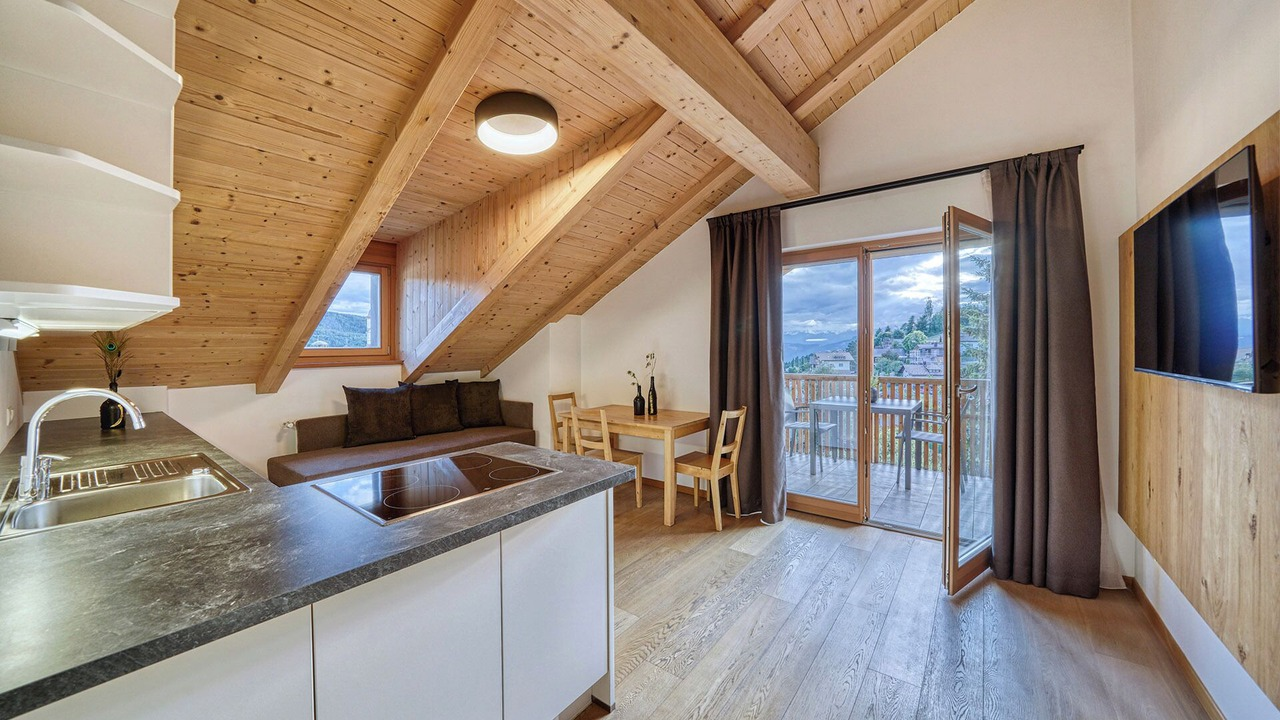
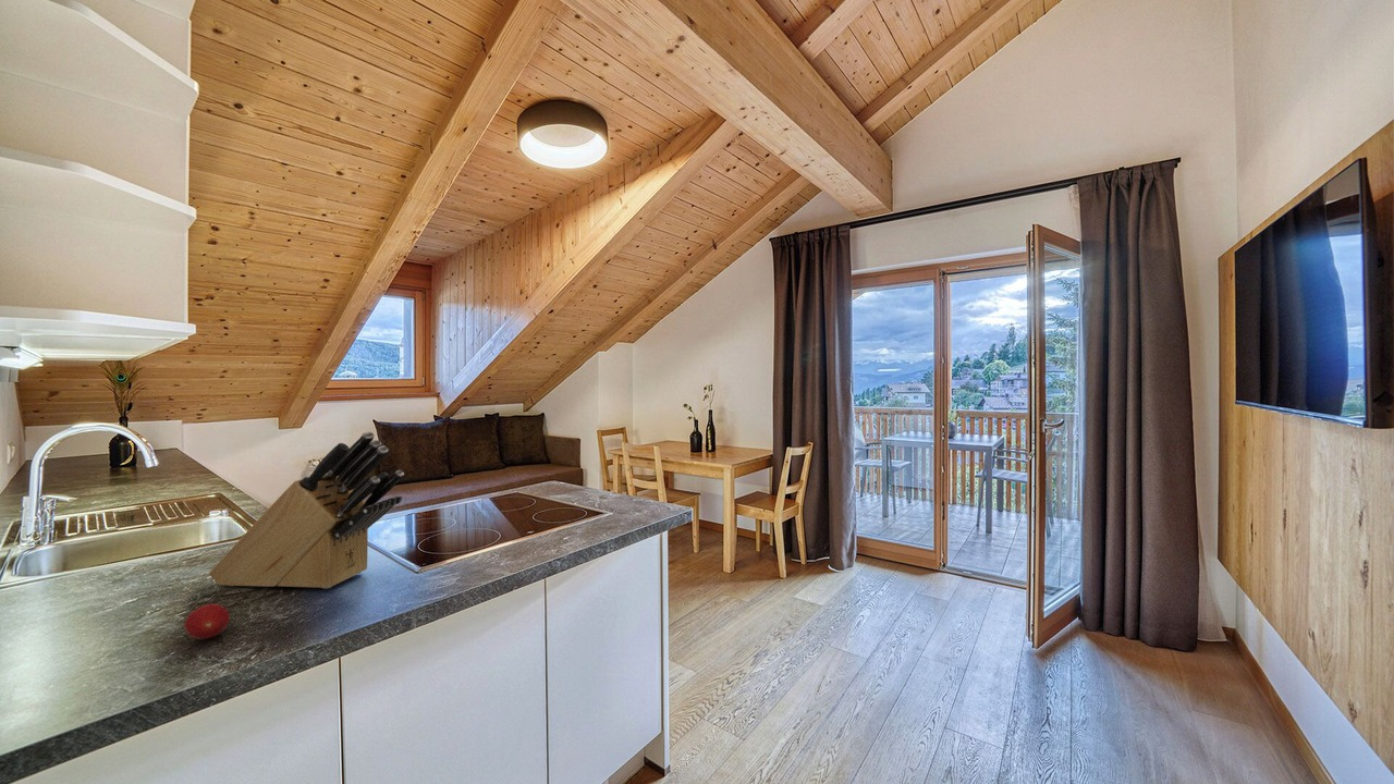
+ fruit (207, 622)
+ knife block (311, 505)
